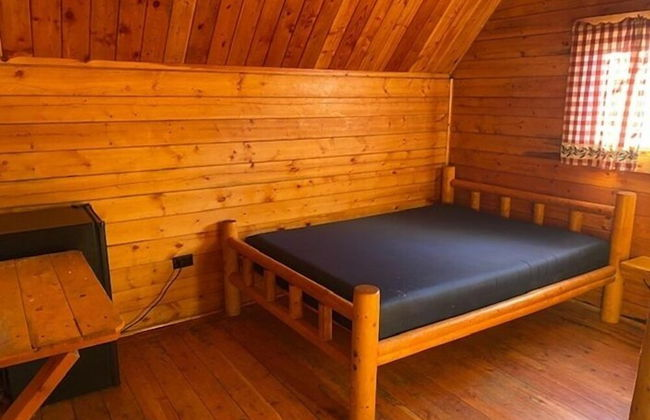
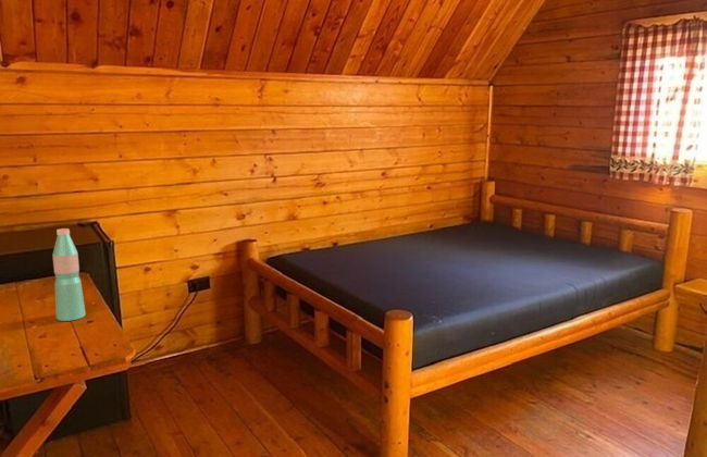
+ water bottle (66, 273)
